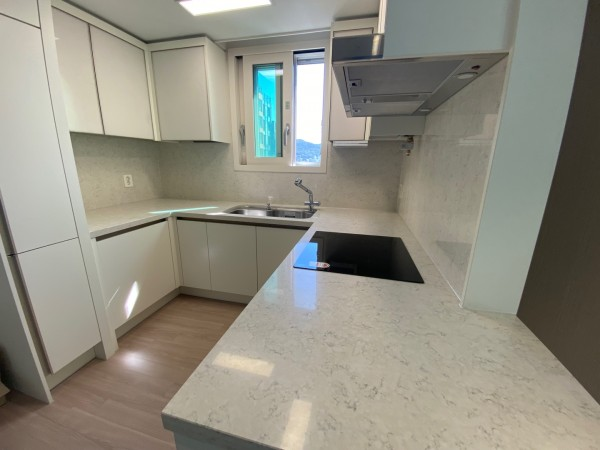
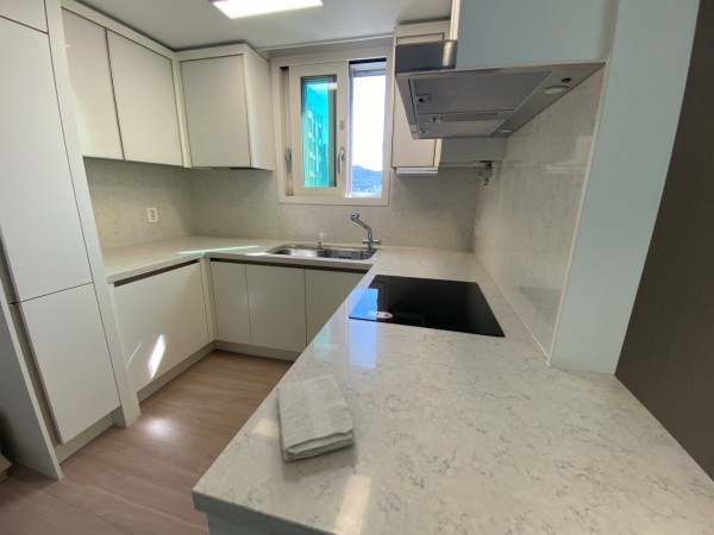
+ washcloth (312, 409)
